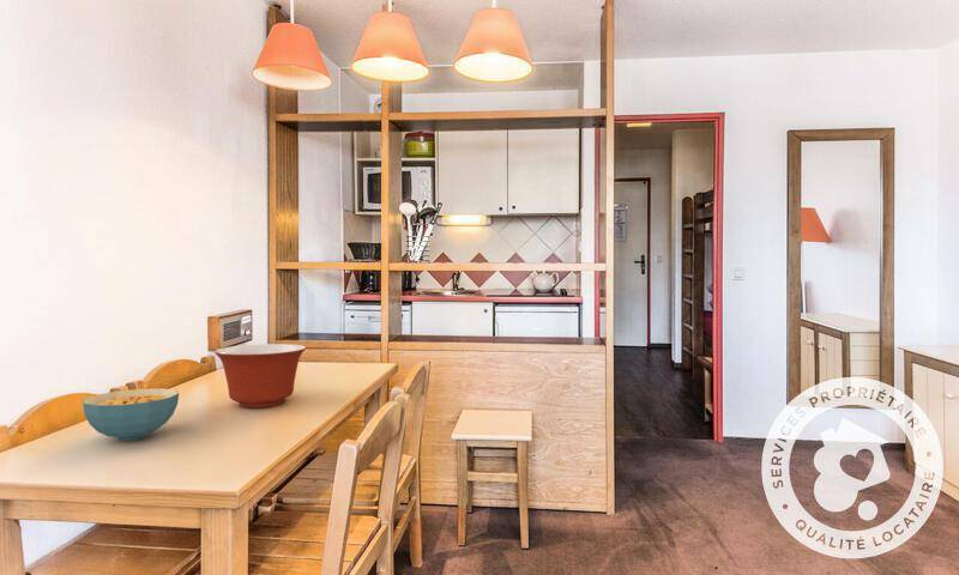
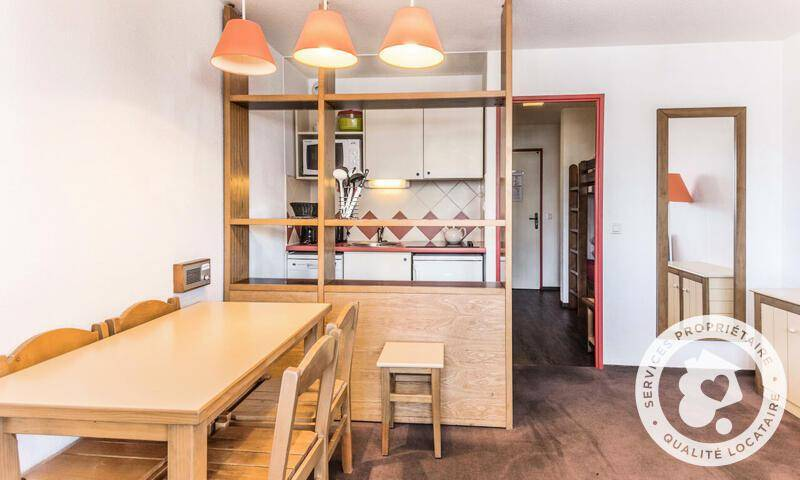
- cereal bowl (132, 416)
- mixing bowl (261, 375)
